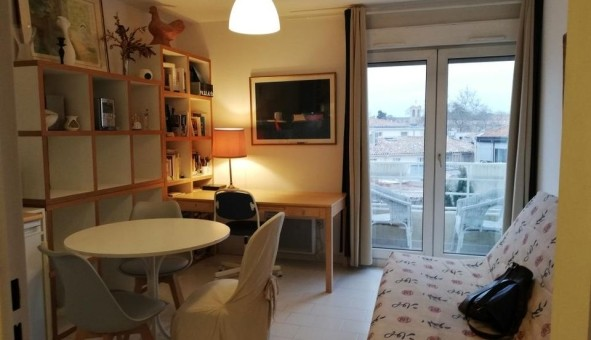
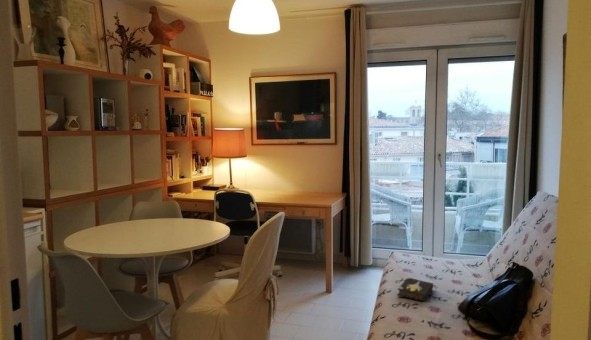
+ hardback book (415, 288)
